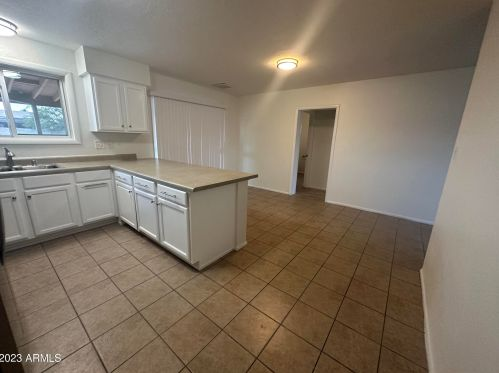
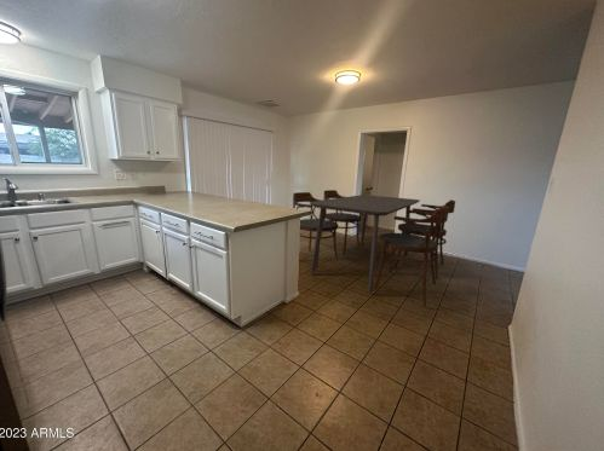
+ dining table with chairs (364, 229)
